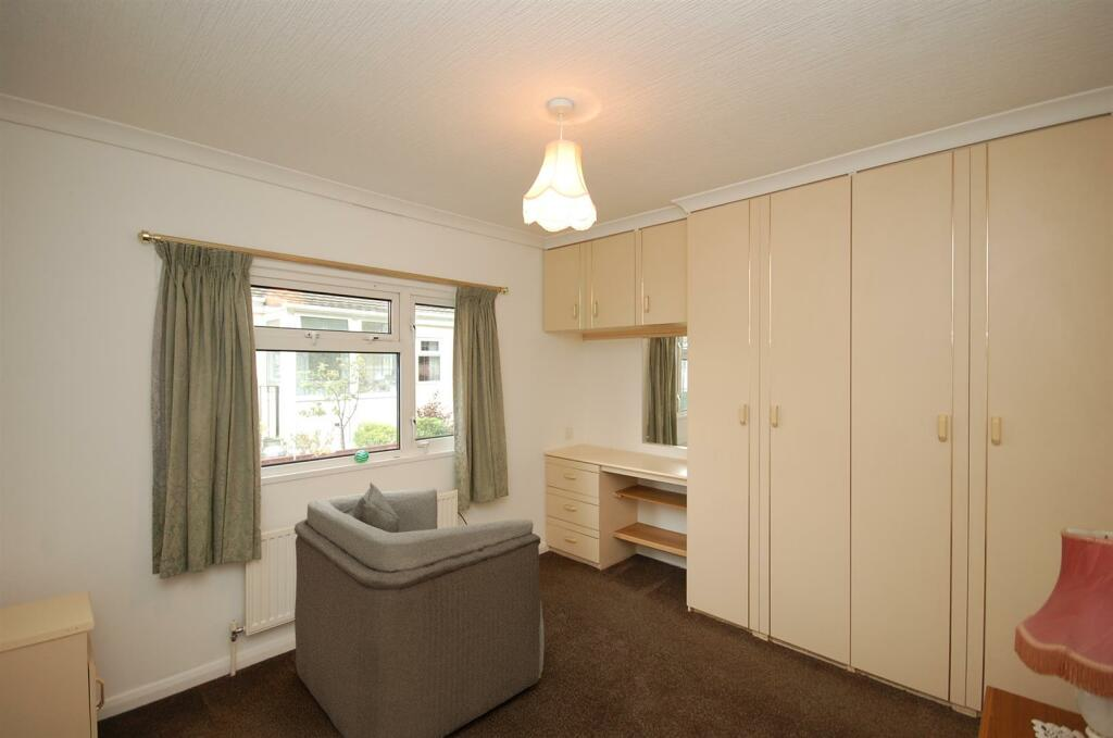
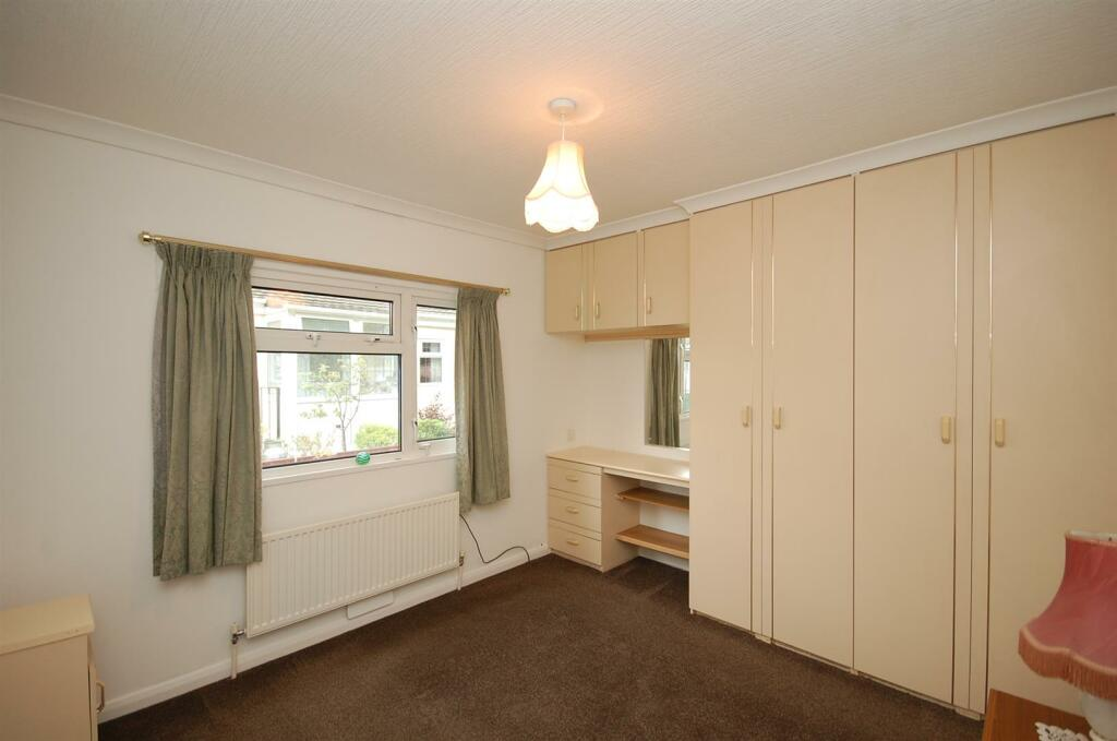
- armchair (417, 580)
